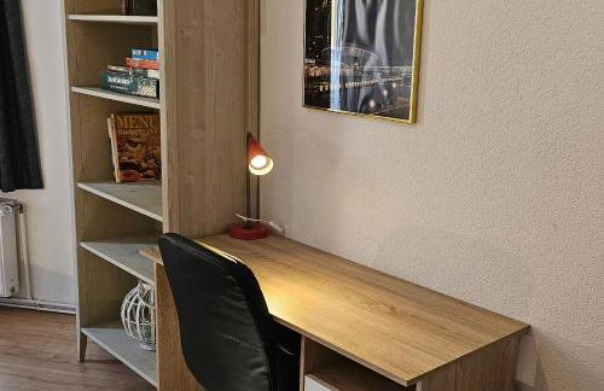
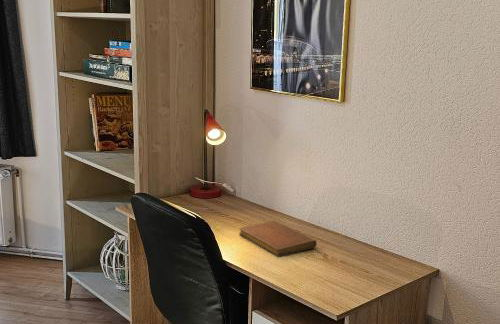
+ notebook (276, 237)
